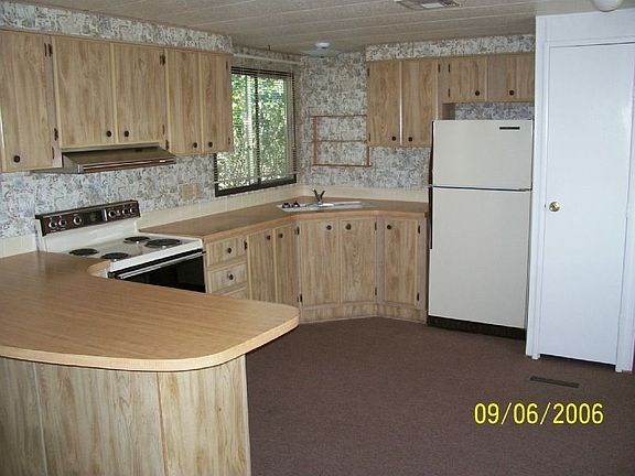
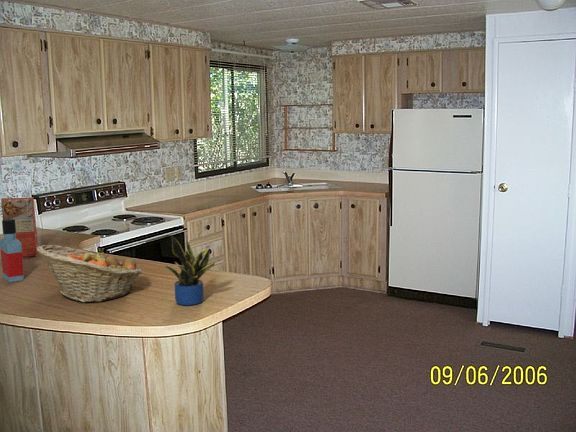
+ macaroni box (20, 227)
+ potted plant (189, 267)
+ bottle (11, 249)
+ fruit basket (89, 268)
